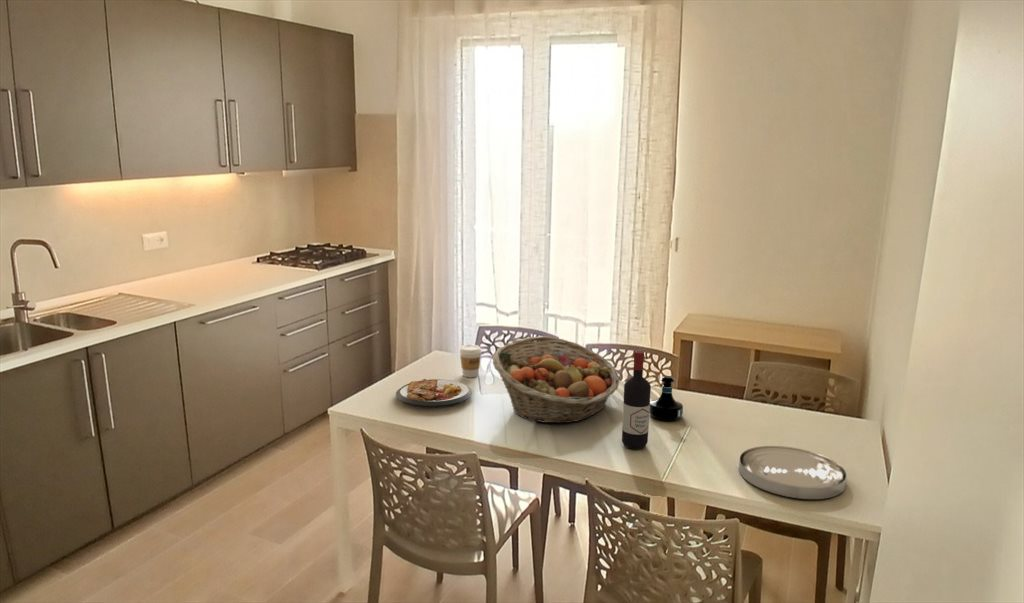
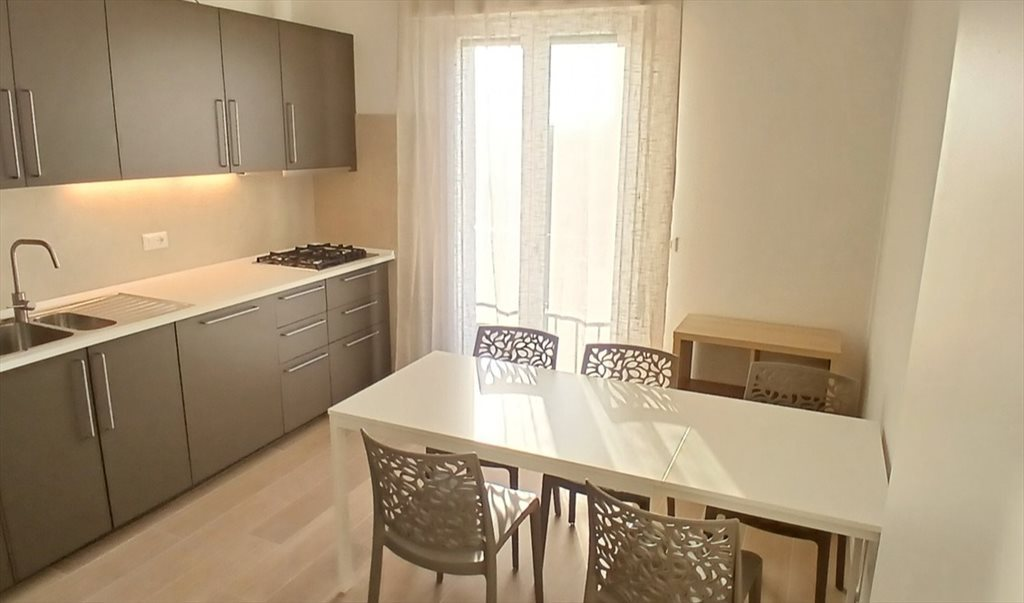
- plate (434, 390)
- coffee cup (470, 360)
- wine bottle (636, 399)
- tequila bottle (666, 396)
- plate (791, 470)
- fruit basket (556, 377)
